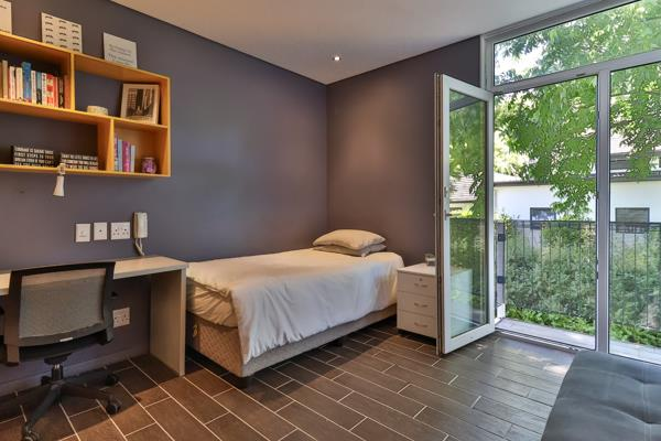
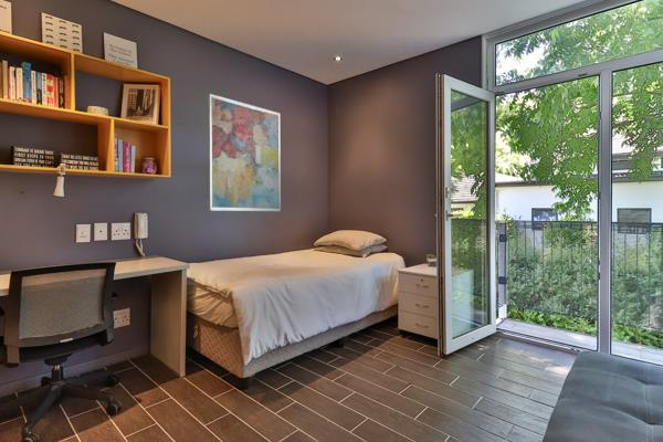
+ wall art (246, 157)
